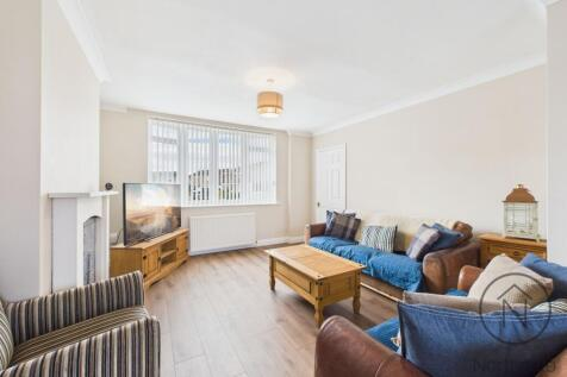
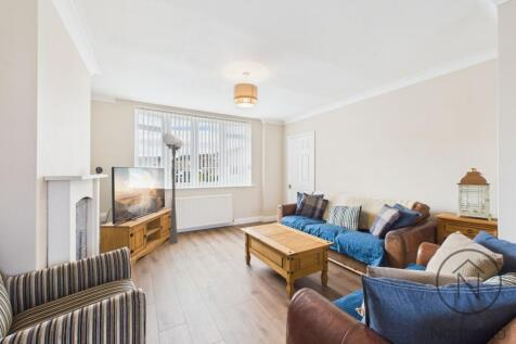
+ floor lamp (173, 188)
